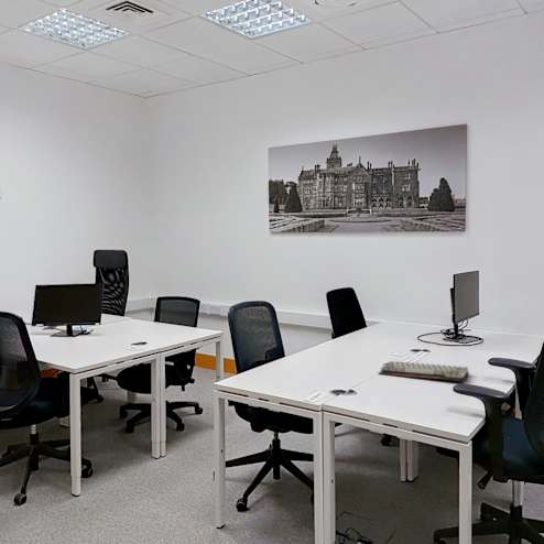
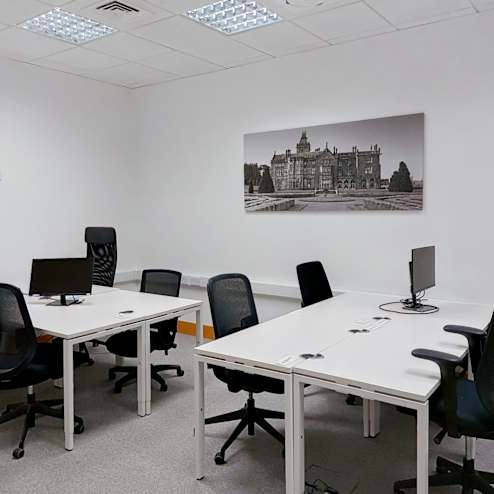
- keyboard (424, 370)
